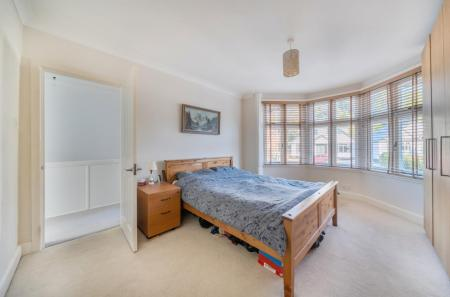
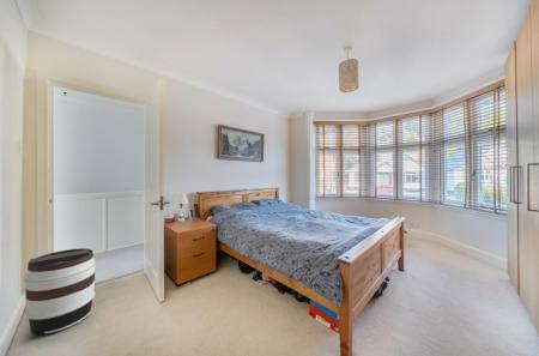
+ barrel (62, 286)
